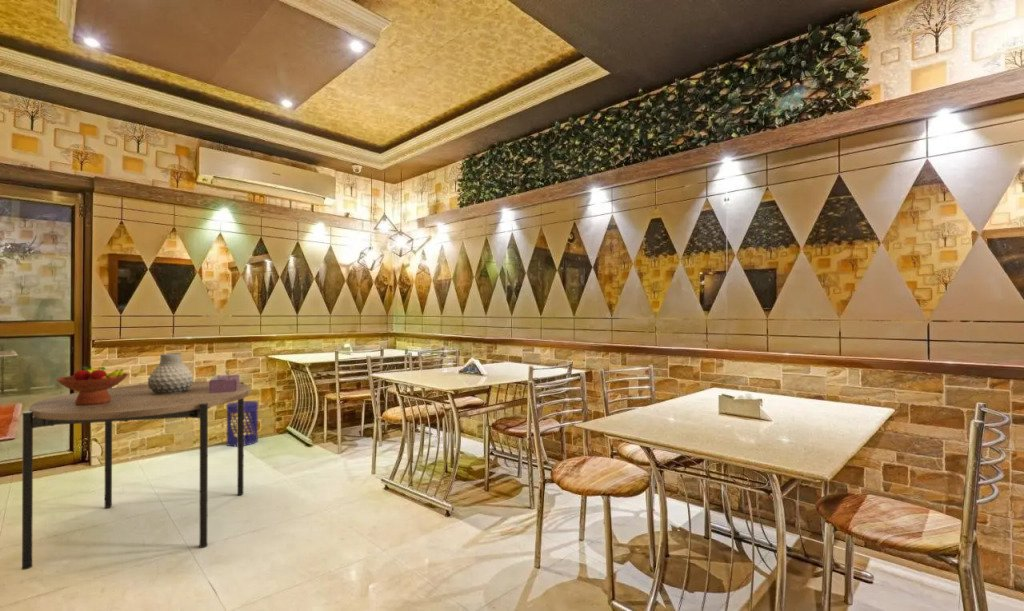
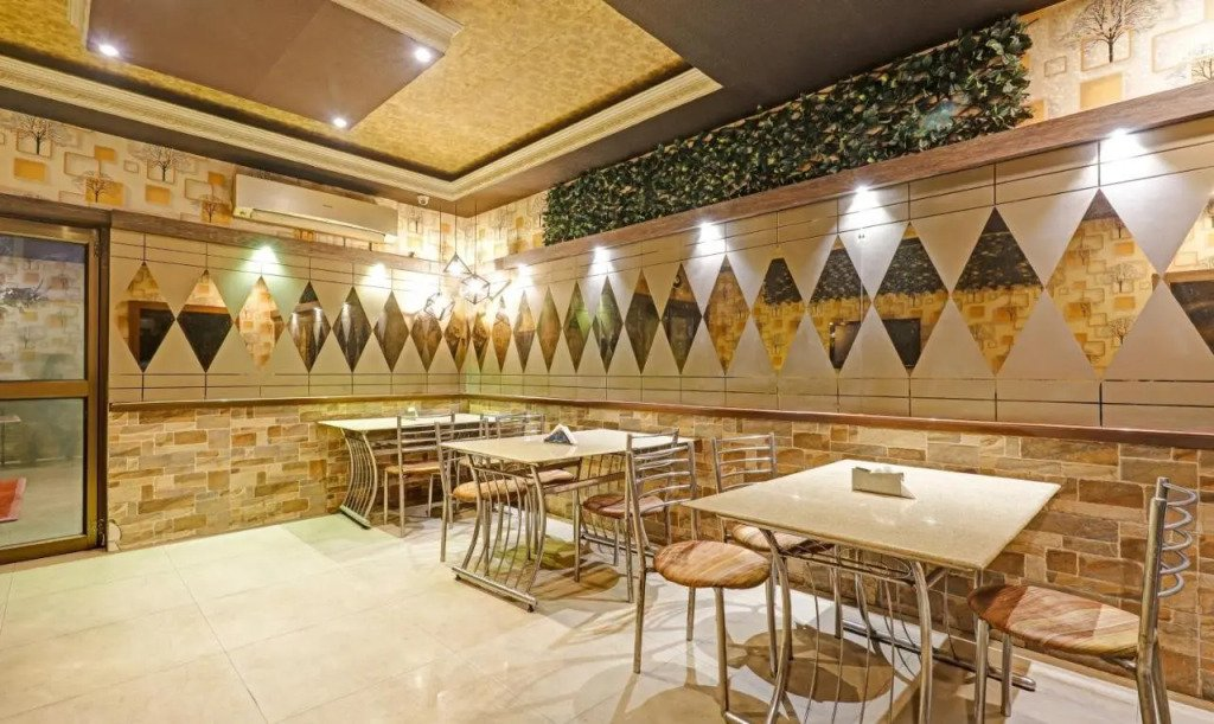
- fruit bowl (93, 384)
- tissue box (224, 382)
- vase (171, 372)
- waste bin (244, 422)
- dining table (111, 459)
